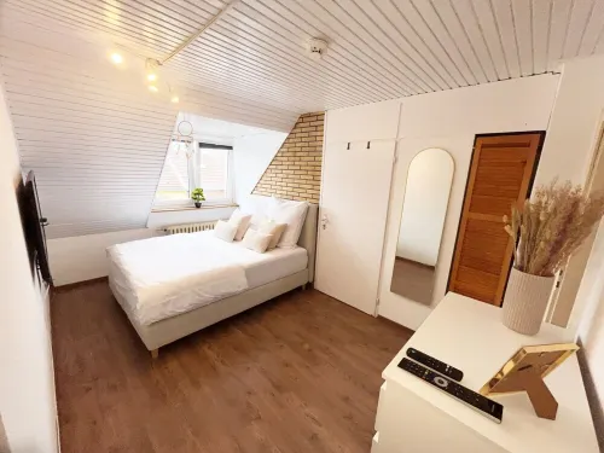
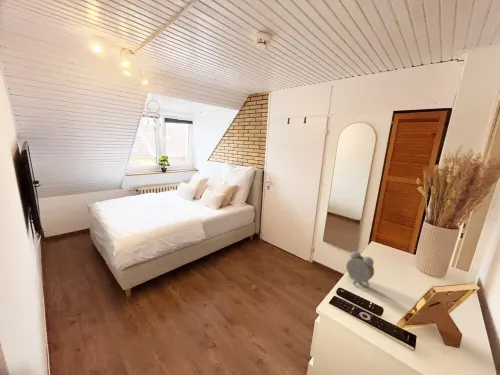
+ alarm clock (359, 268)
